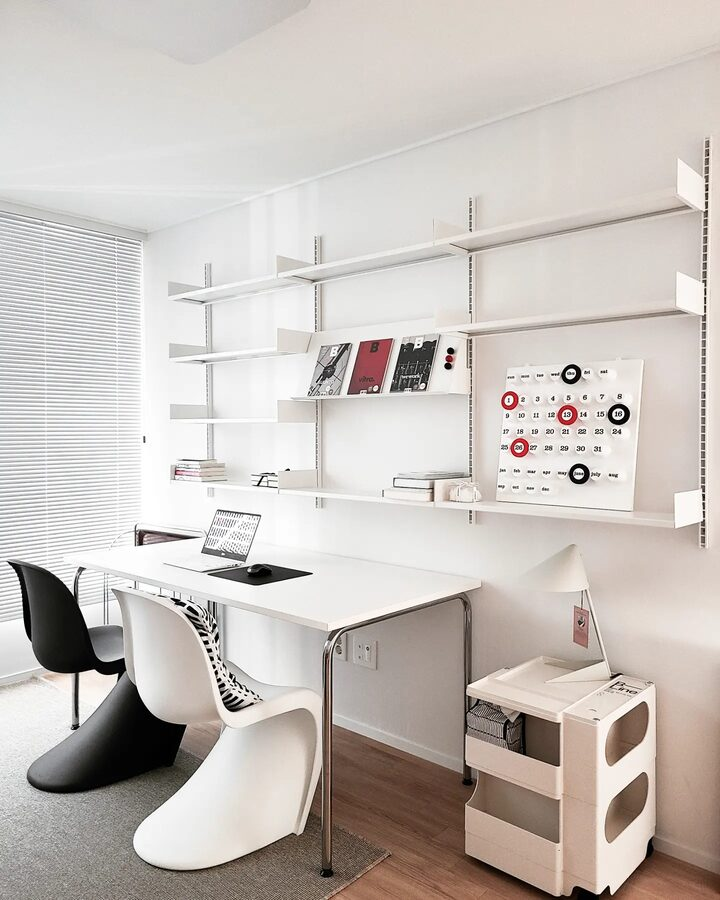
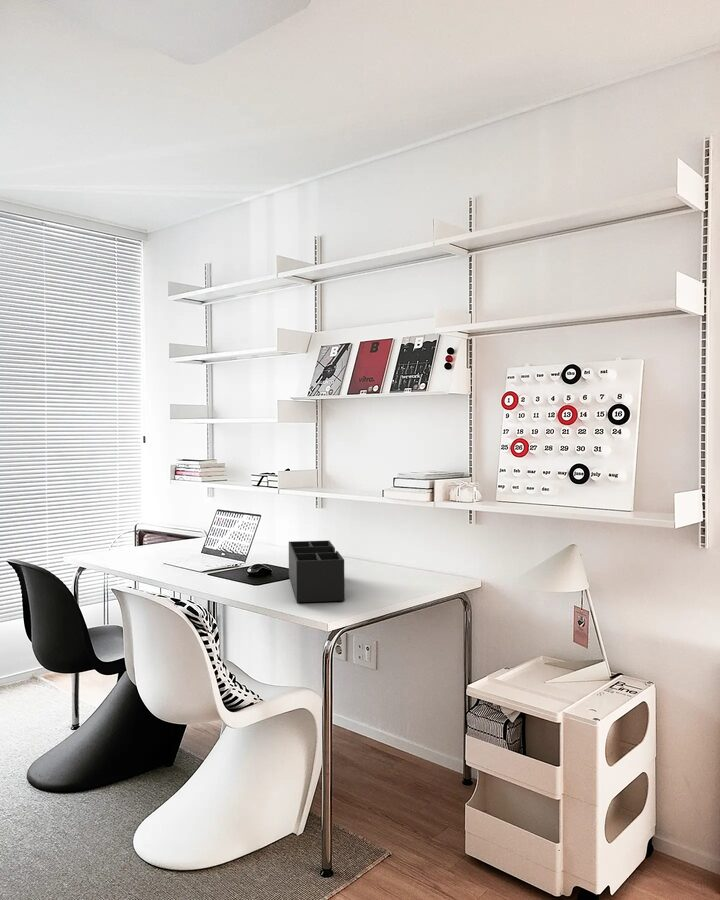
+ desk organizer (314, 568)
